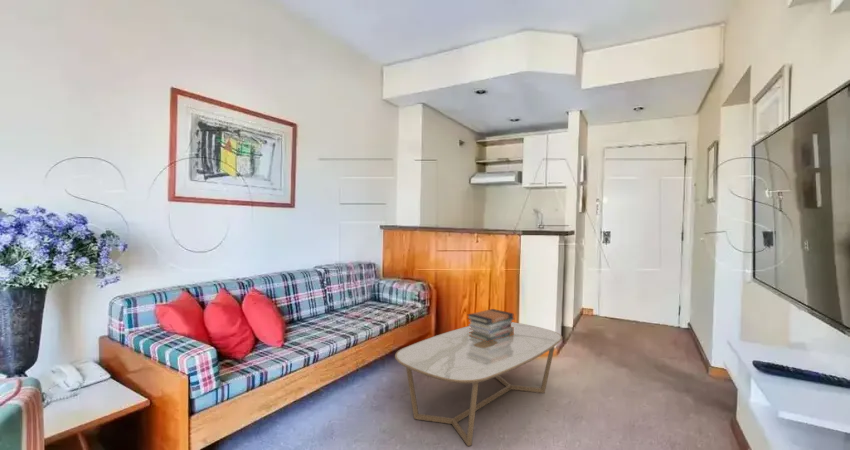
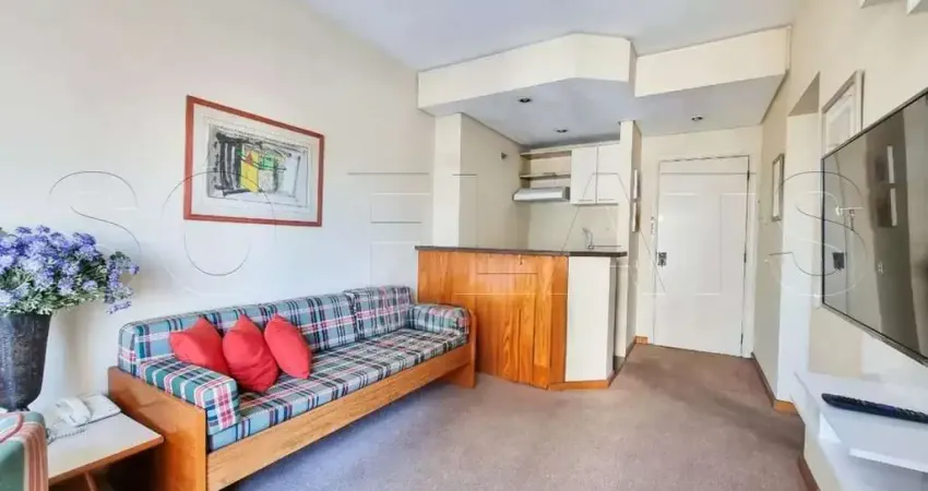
- book stack (490, 324)
- coffee table (485, 374)
